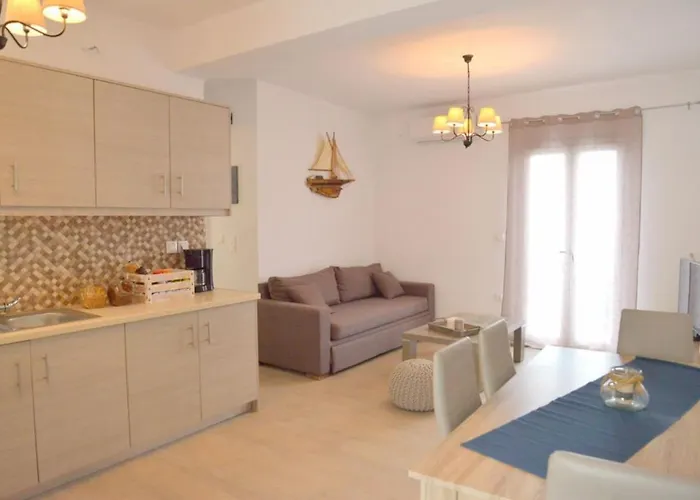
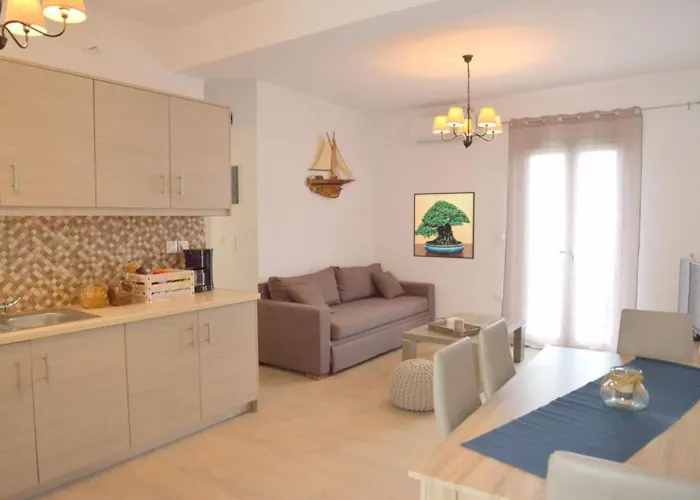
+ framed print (443, 225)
